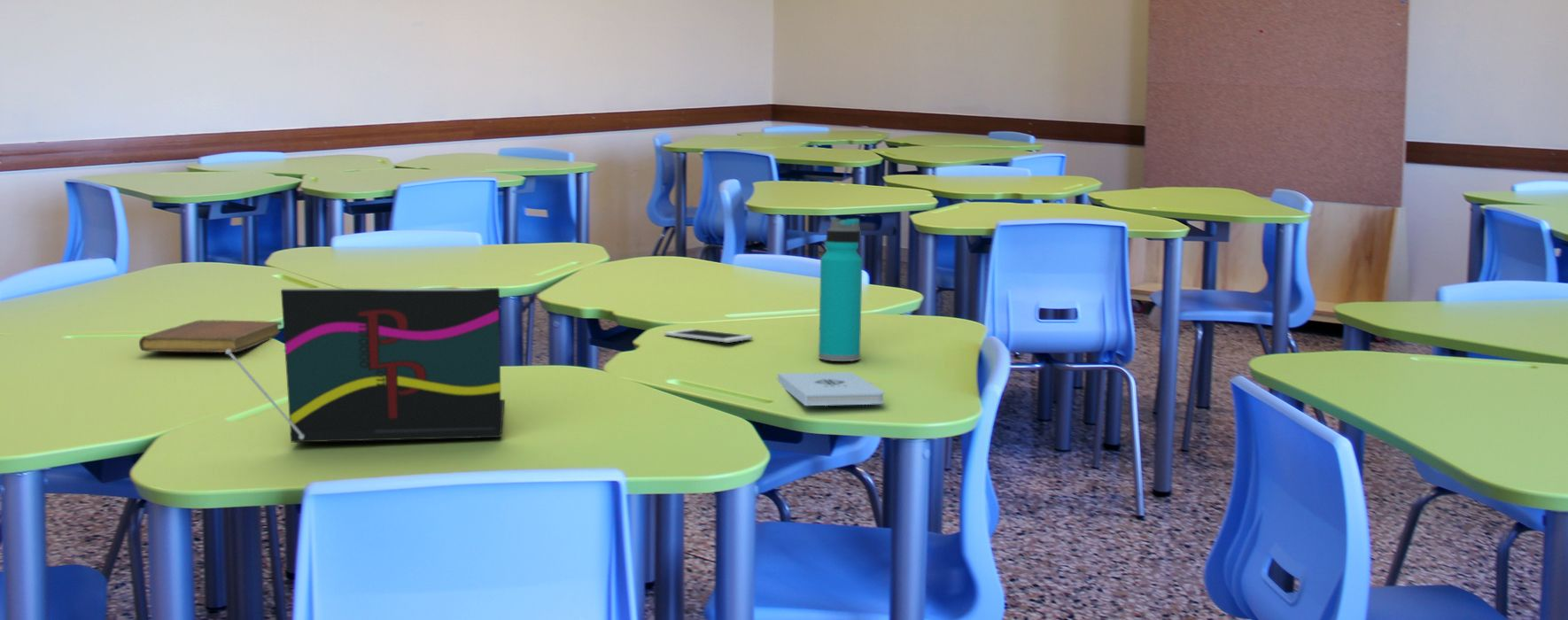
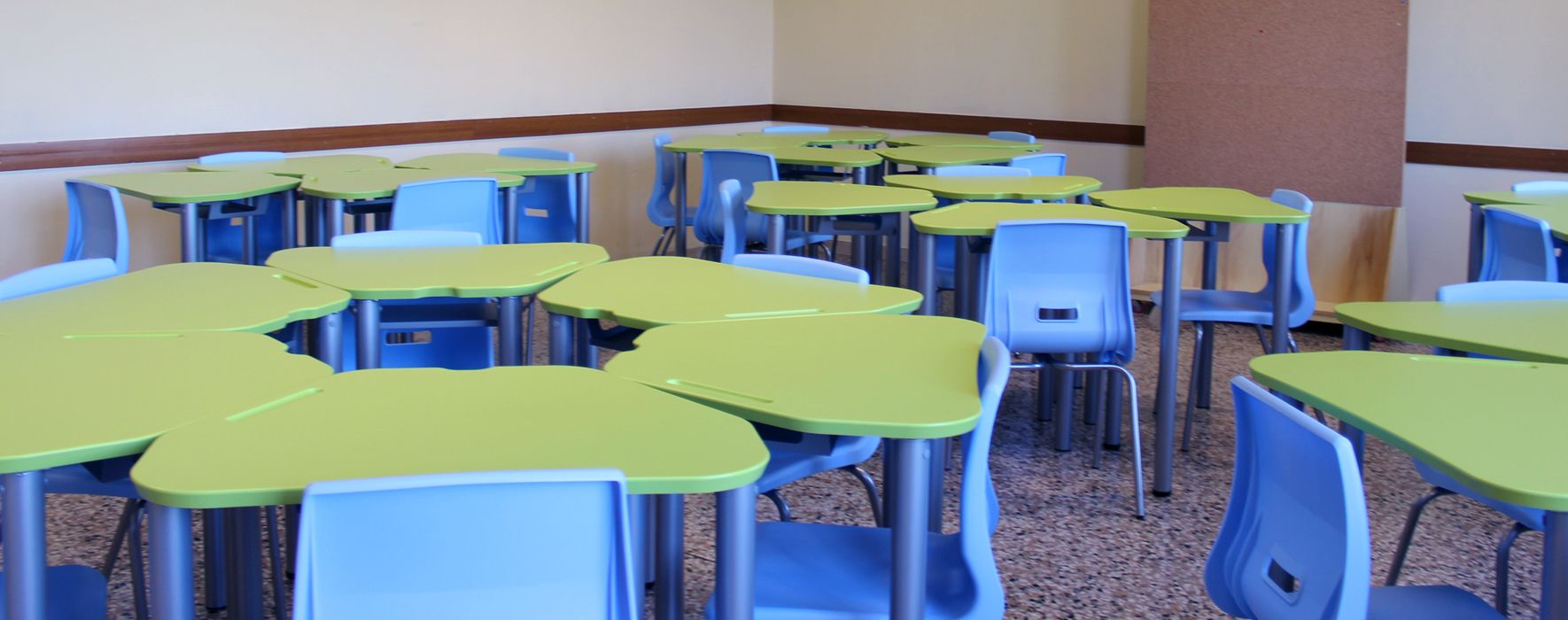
- laptop (376, 353)
- notepad (829, 388)
- notebook (214, 335)
- cell phone (708, 335)
- water bottle (841, 289)
